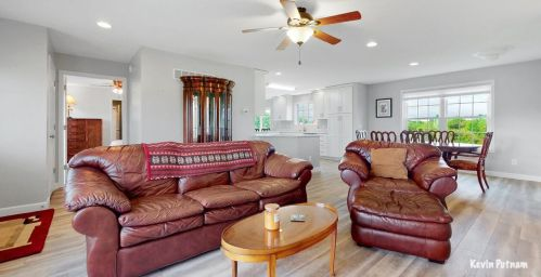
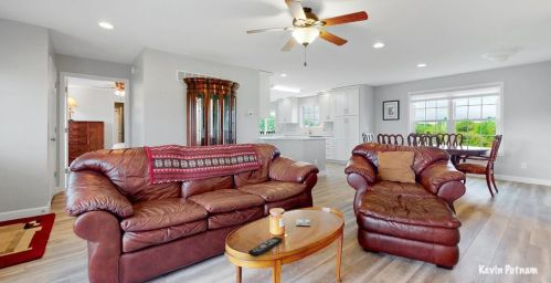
+ remote control (266, 245)
